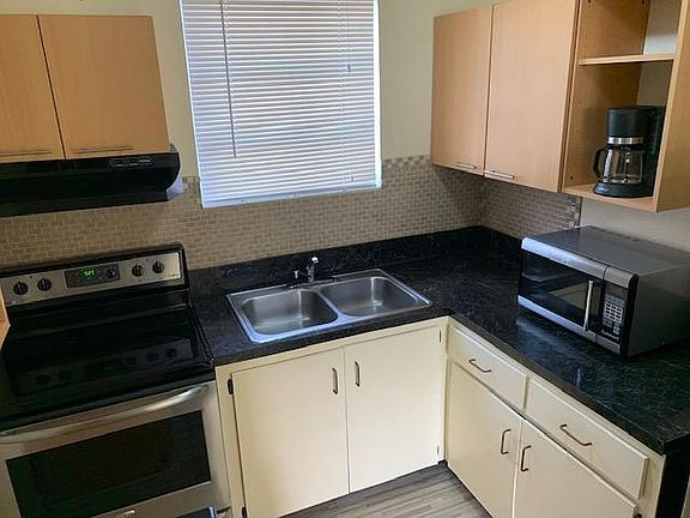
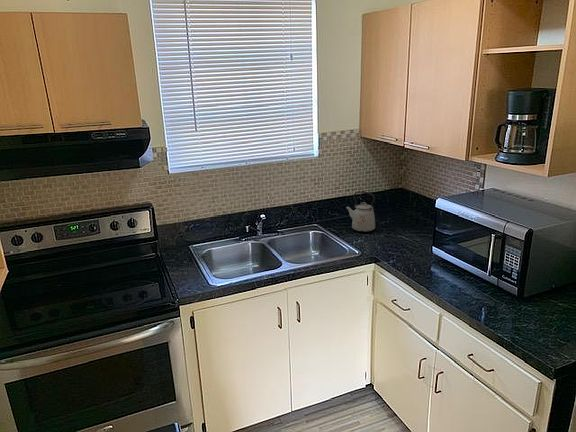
+ kettle (359, 210)
